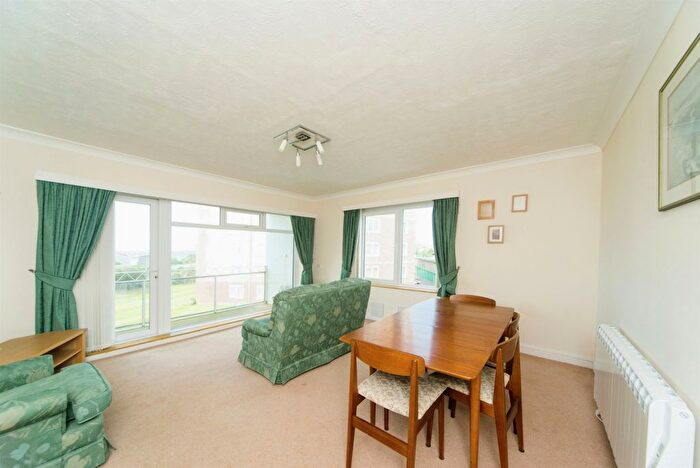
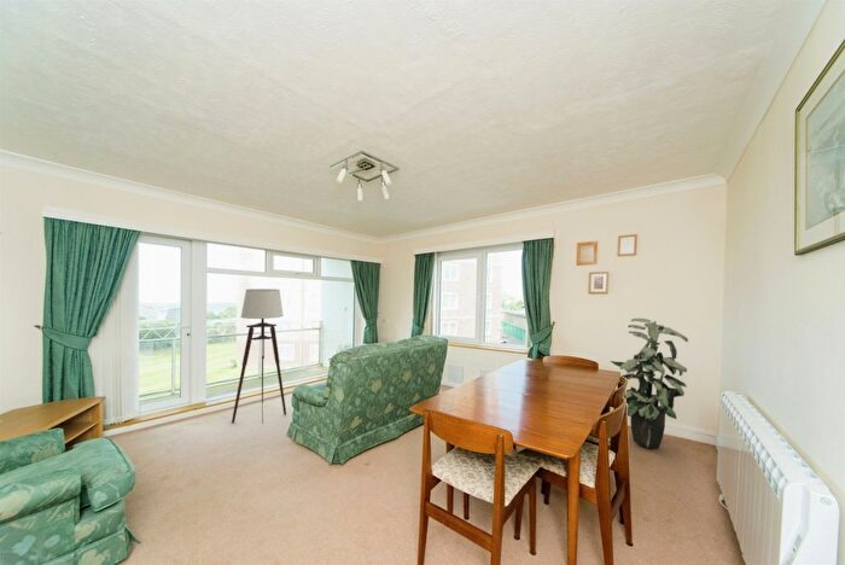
+ indoor plant (647, 379)
+ floor lamp (262, 353)
